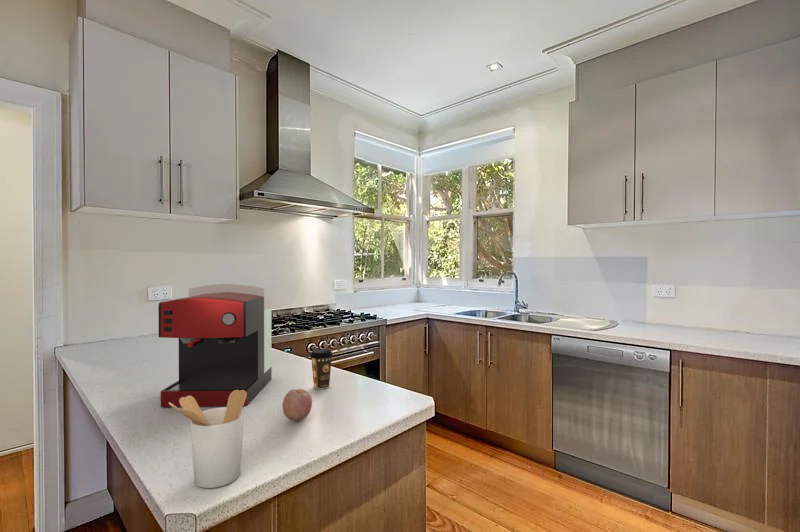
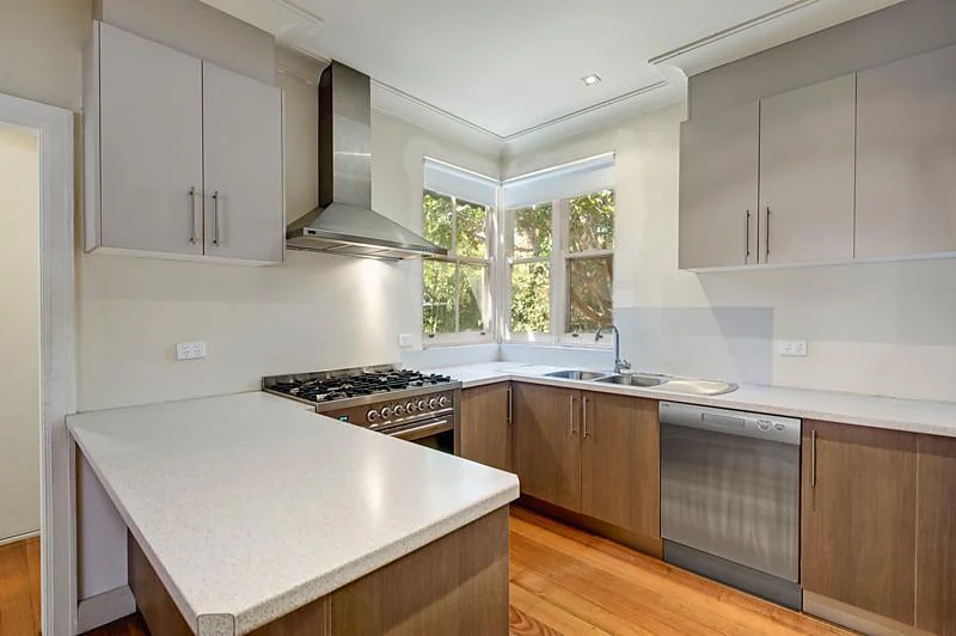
- coffee cup (321, 368)
- fruit (297, 404)
- utensil holder (207, 436)
- coffee maker (216, 340)
